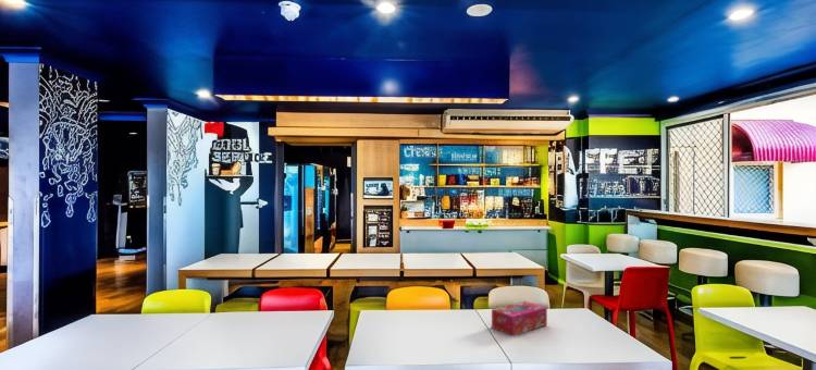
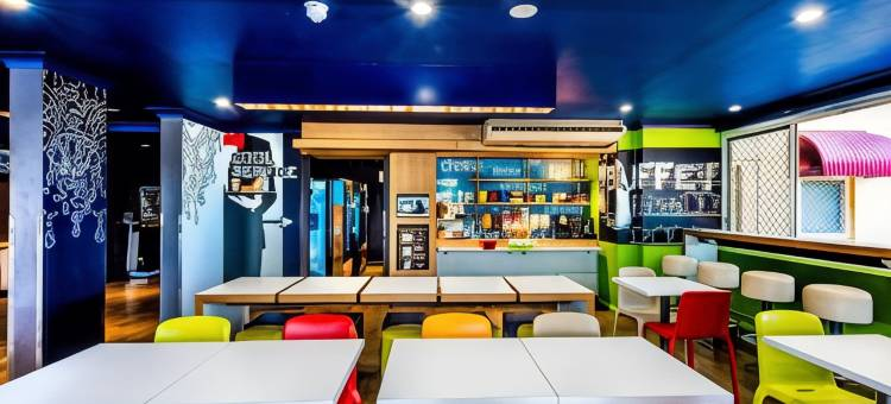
- tissue box (519, 317)
